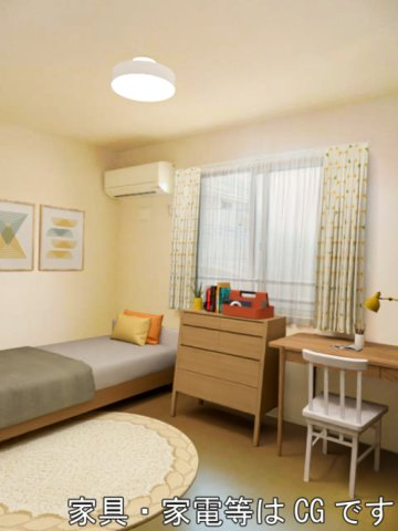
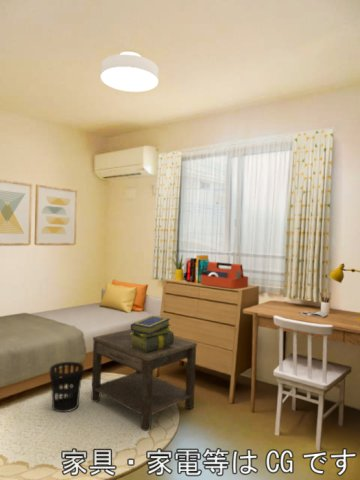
+ stack of books (151, 333)
+ side table (142, 372)
+ wastebasket (67, 386)
